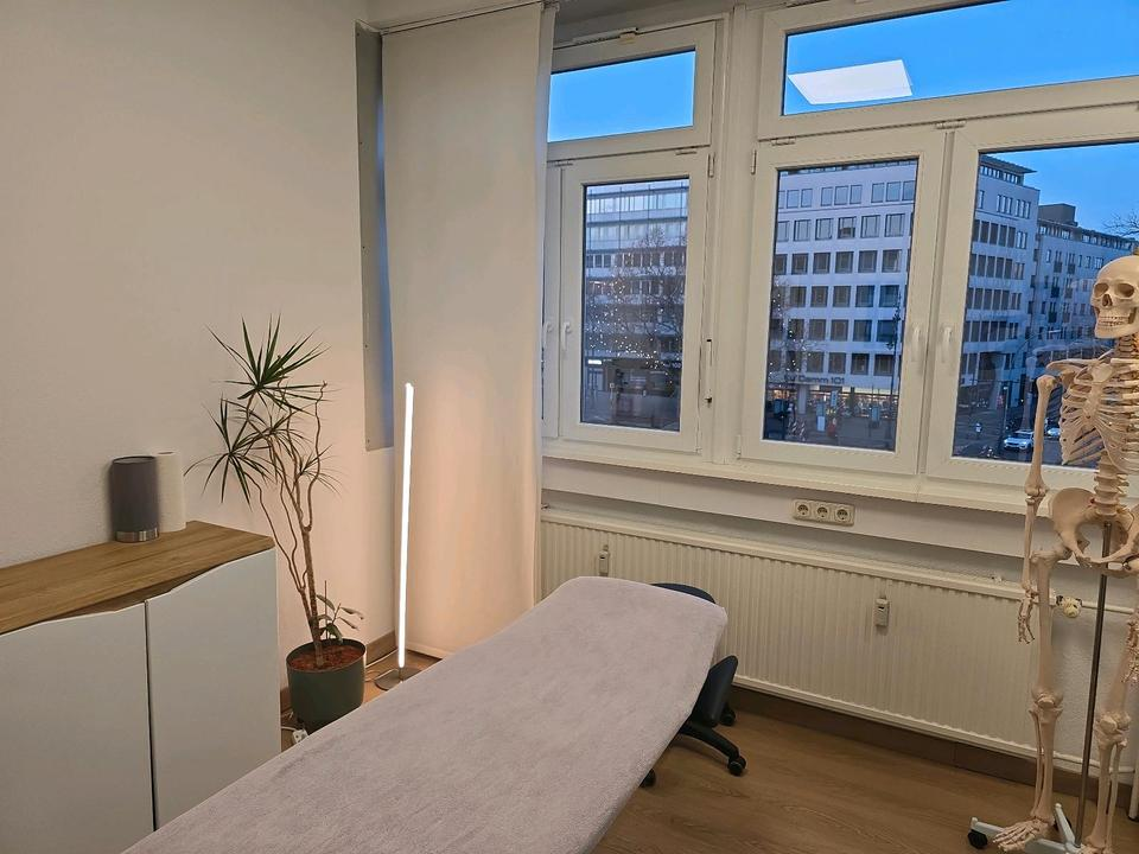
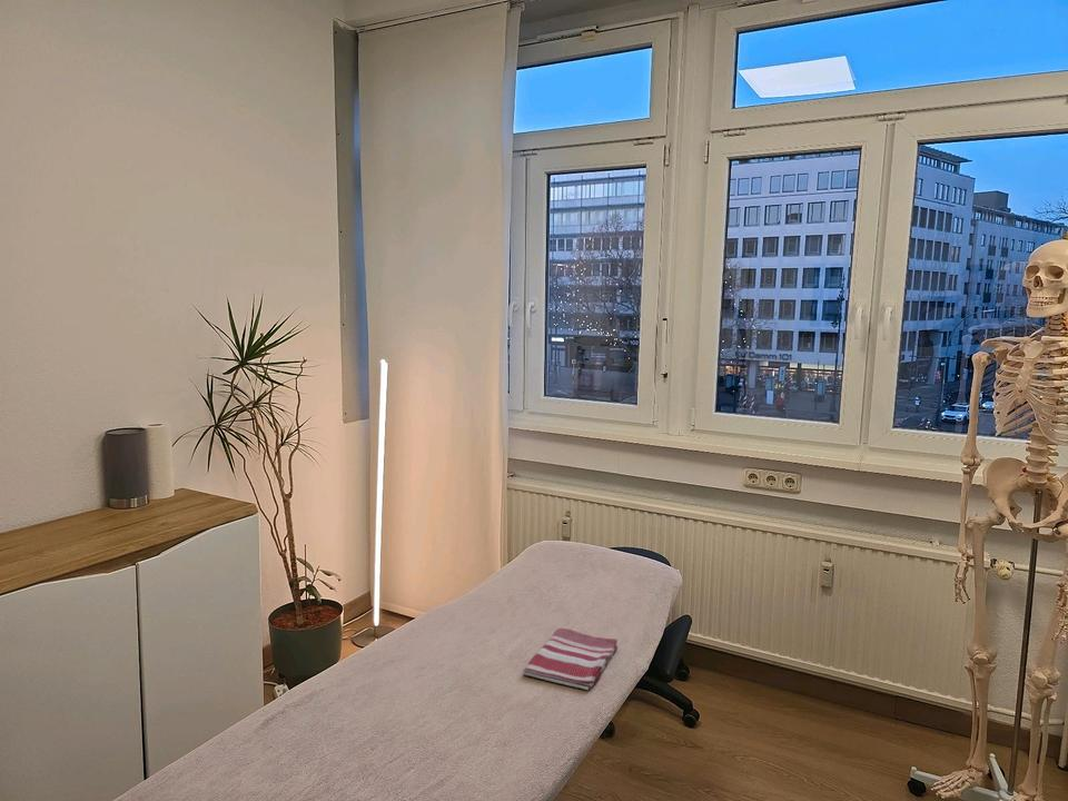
+ dish towel (572, 655)
